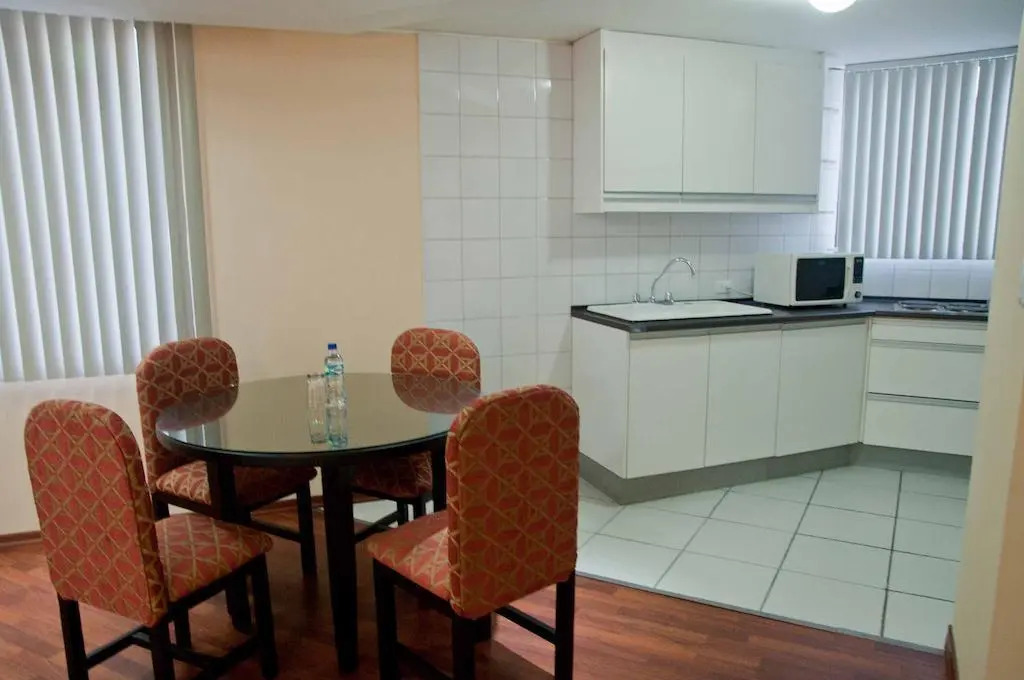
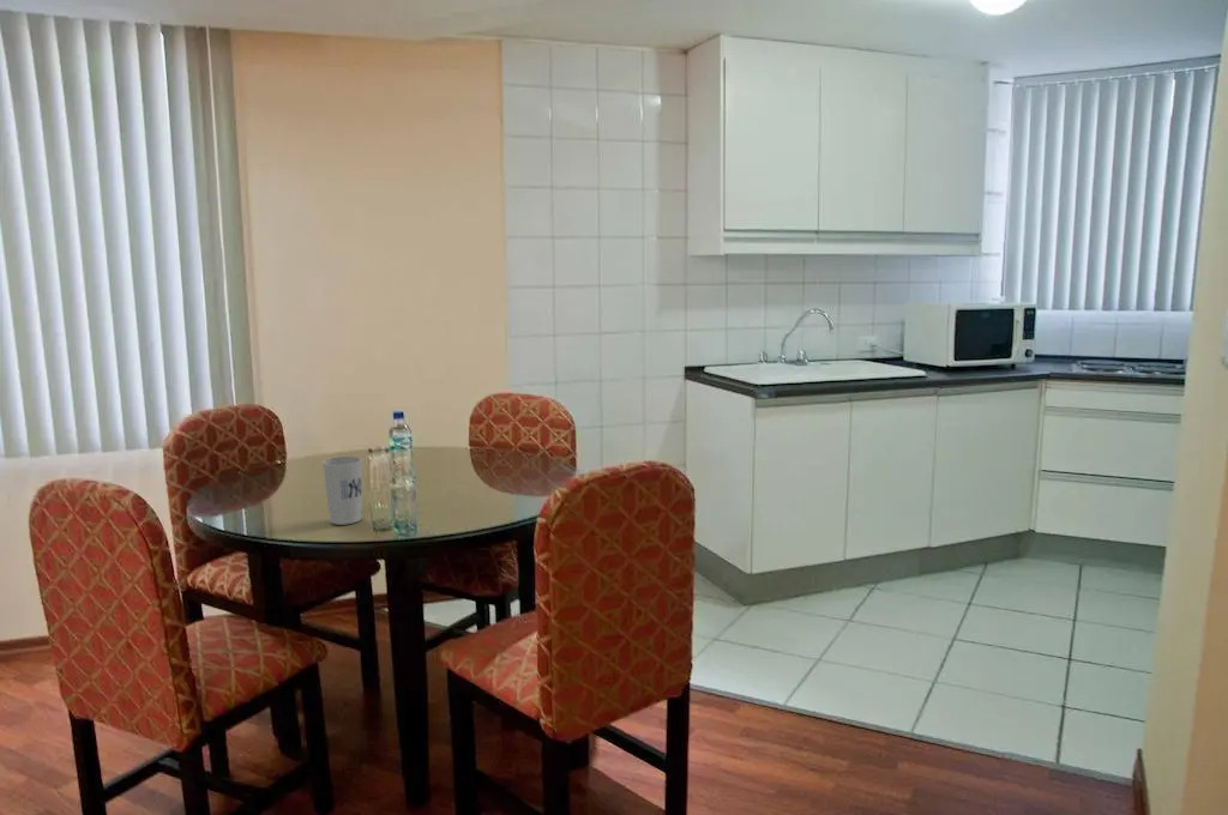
+ cup (343, 490)
